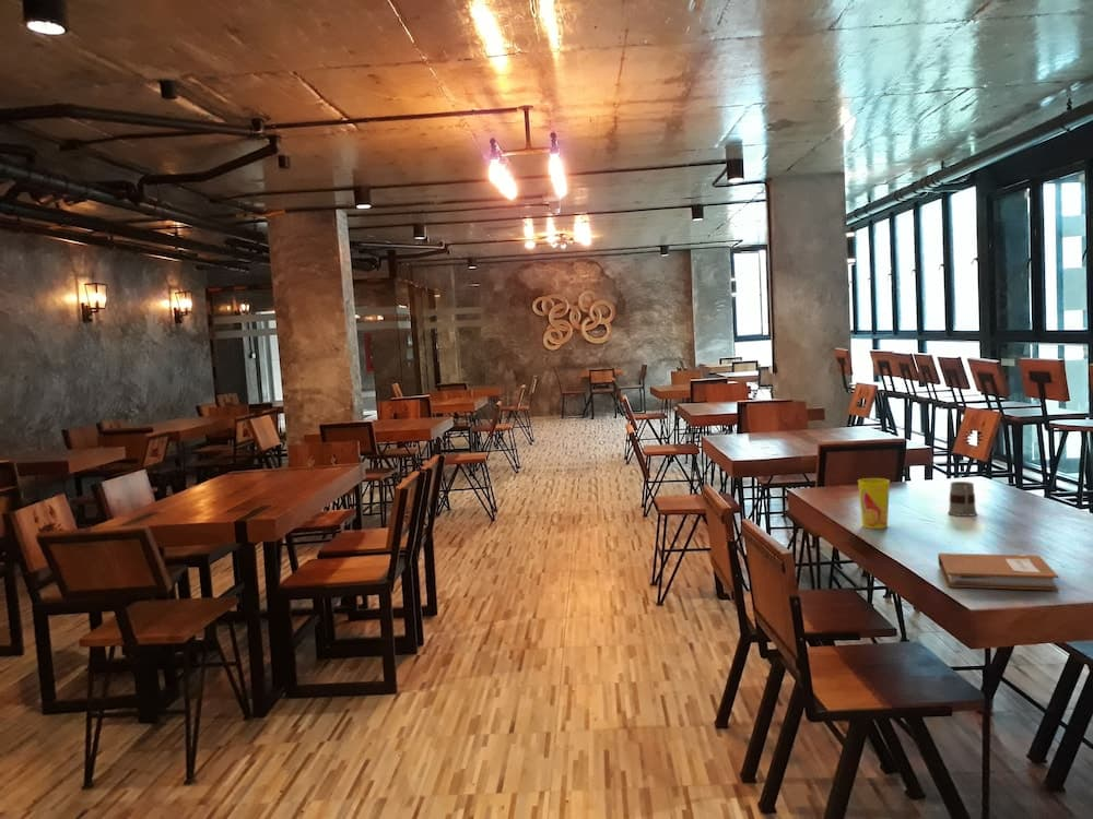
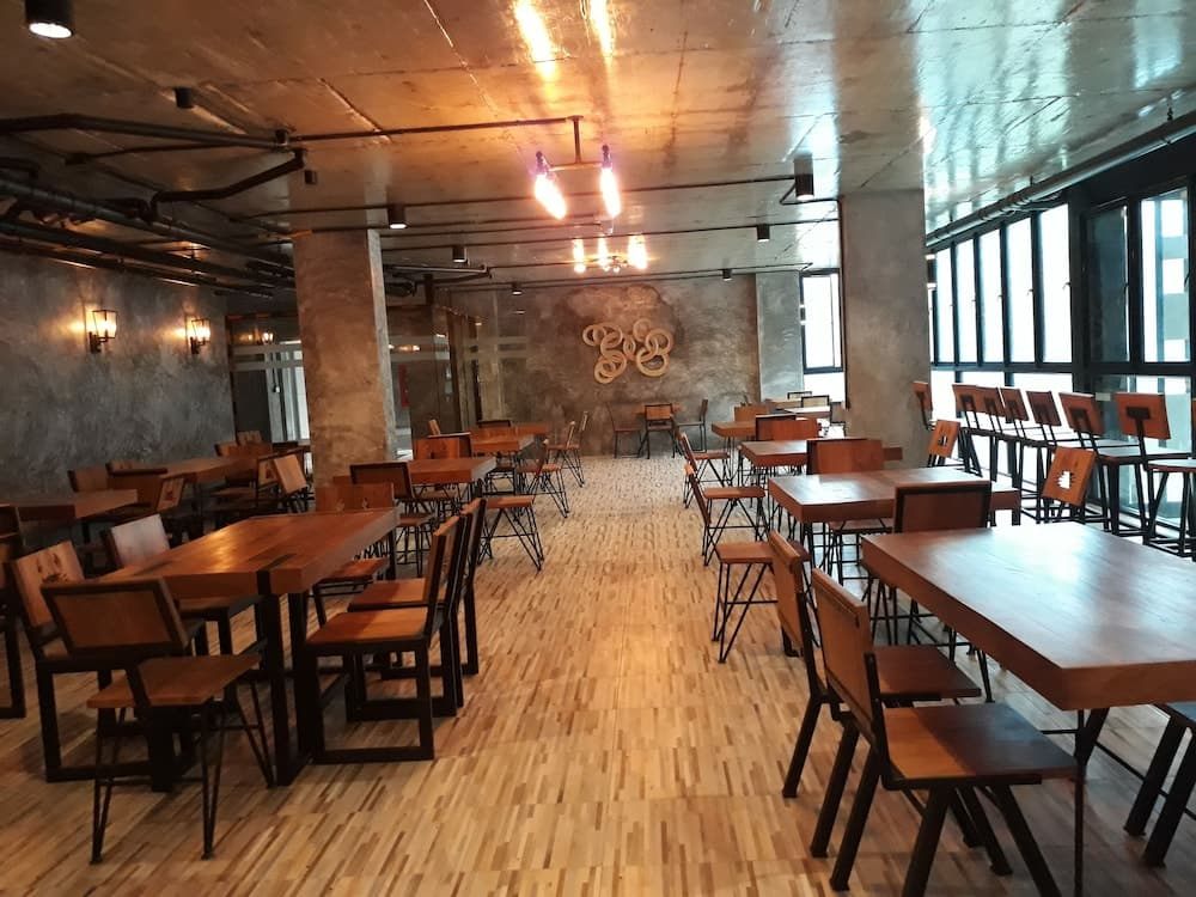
- cup (873, 503)
- mug (963, 499)
- notebook (997, 570)
